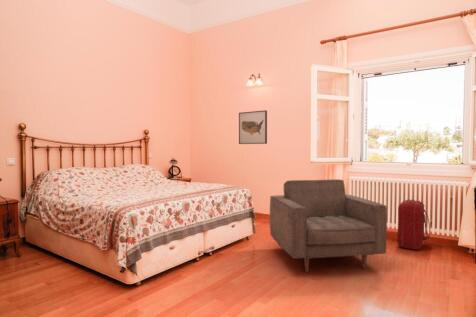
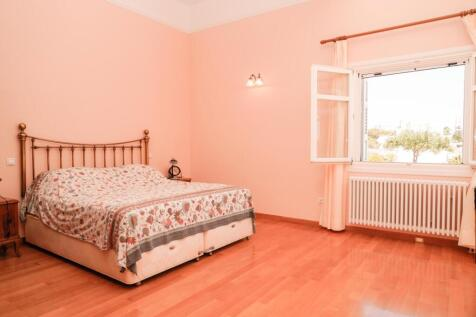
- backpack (414, 223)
- chair (323, 220)
- wall art (252, 127)
